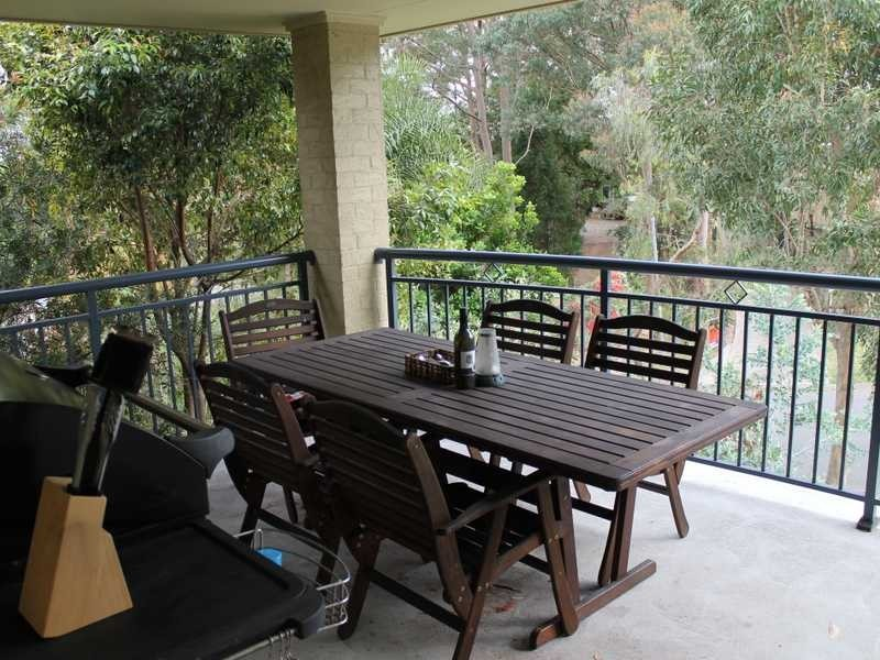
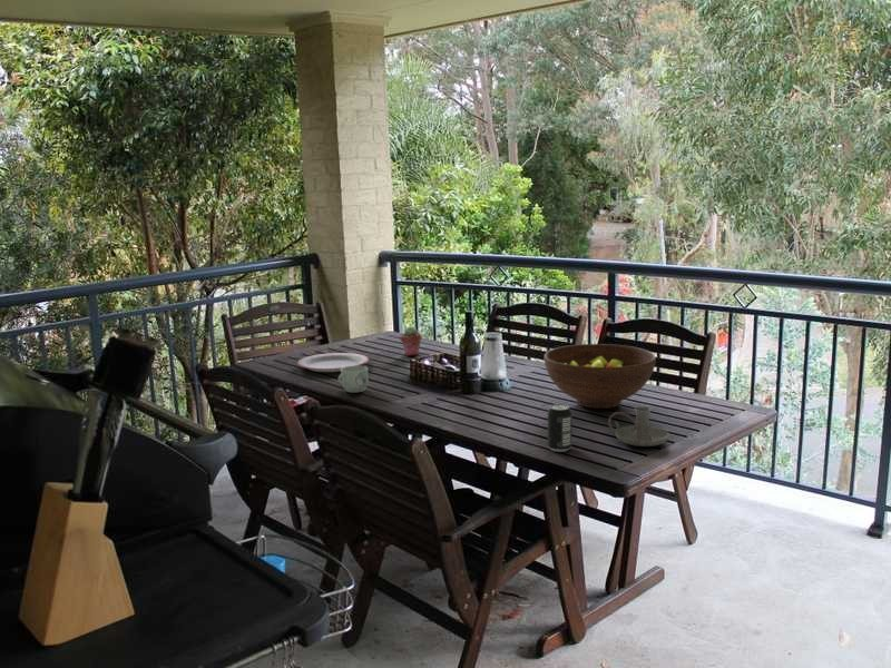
+ mug (352, 380)
+ fruit bowl (598, 379)
+ plate (333, 363)
+ beverage can (559, 428)
+ potted succulent (411, 340)
+ candle holder (636, 424)
